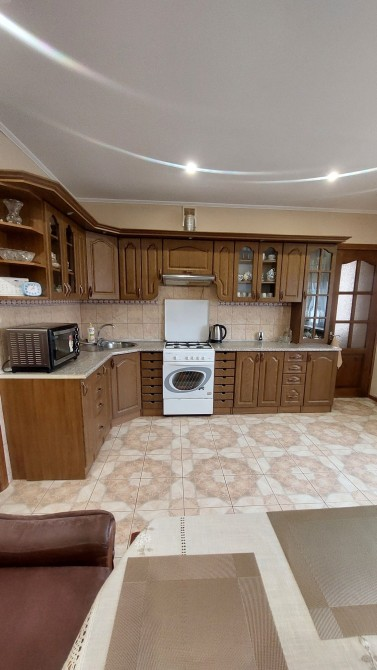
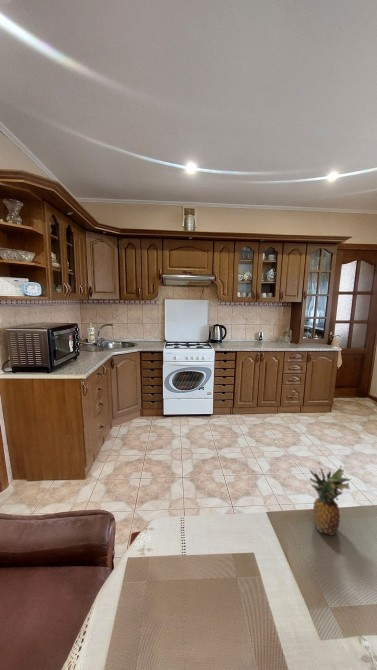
+ fruit (328, 500)
